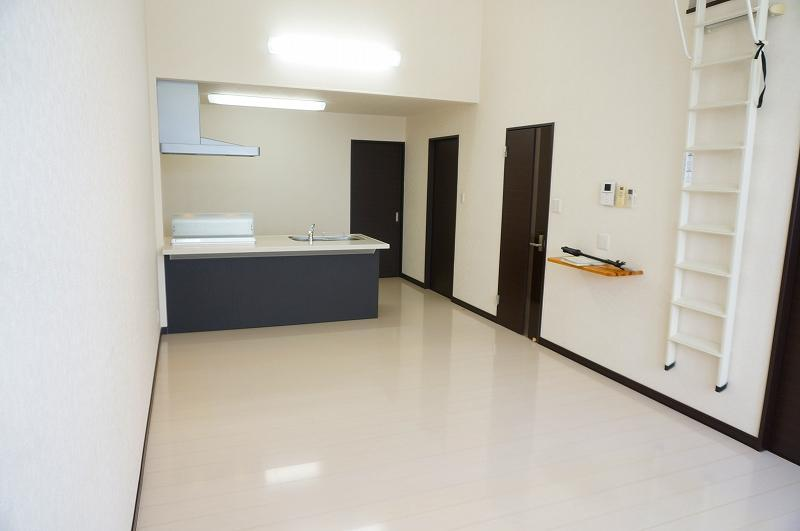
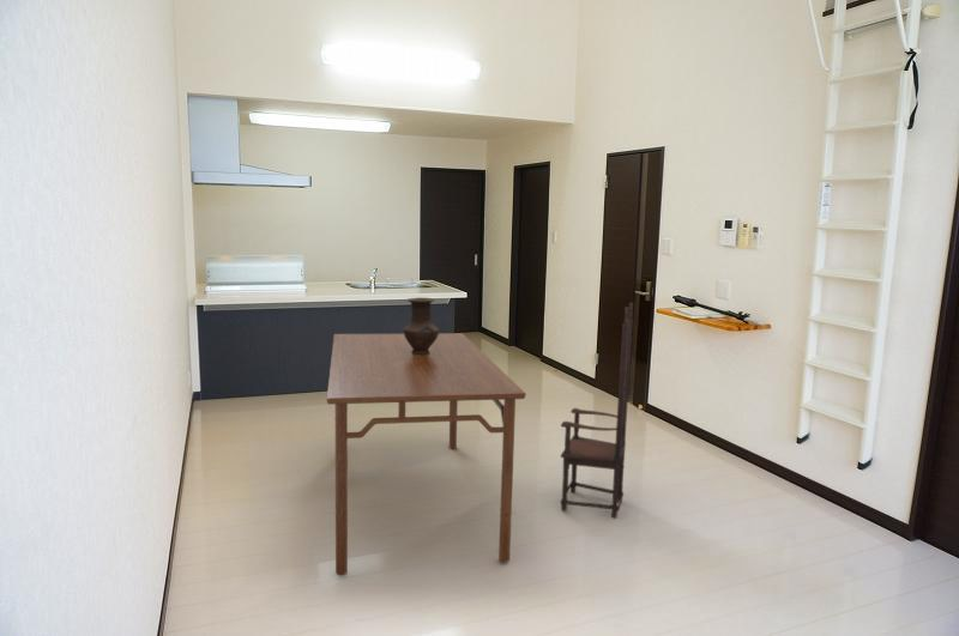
+ chair (593, 411)
+ dining table (410, 422)
+ vase (421, 325)
